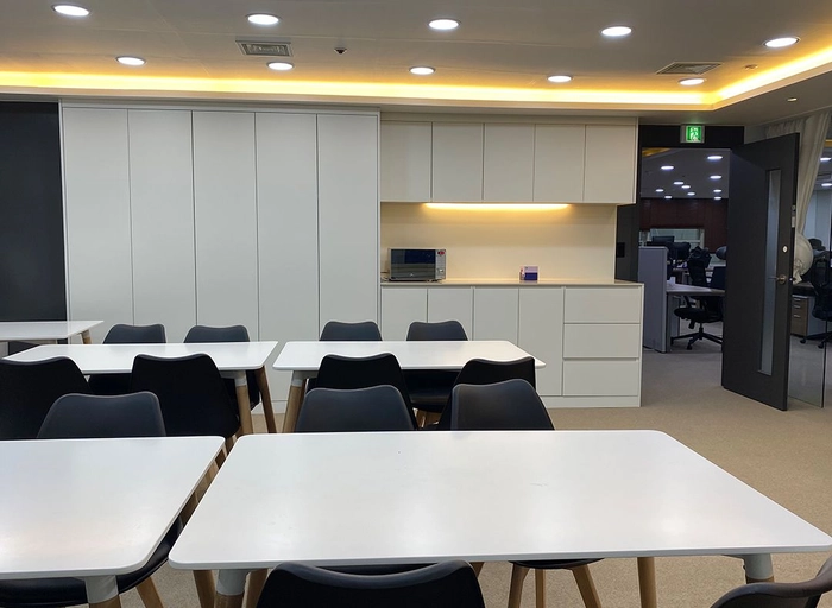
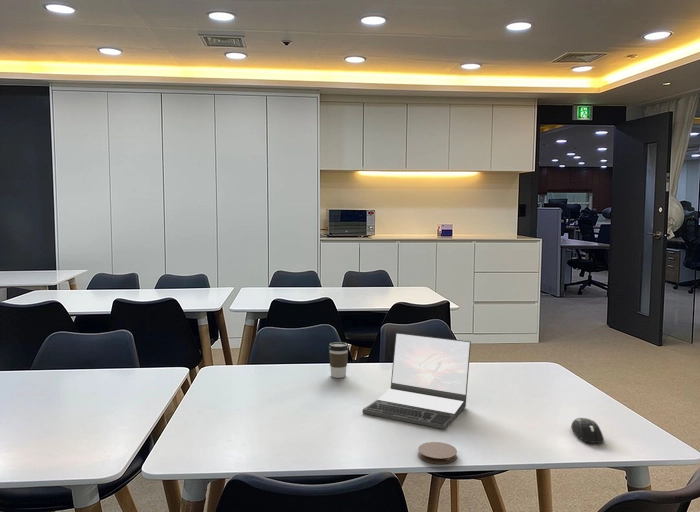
+ coffee cup (338, 360)
+ coaster (437, 452)
+ laptop (417, 376)
+ mouse (585, 427)
